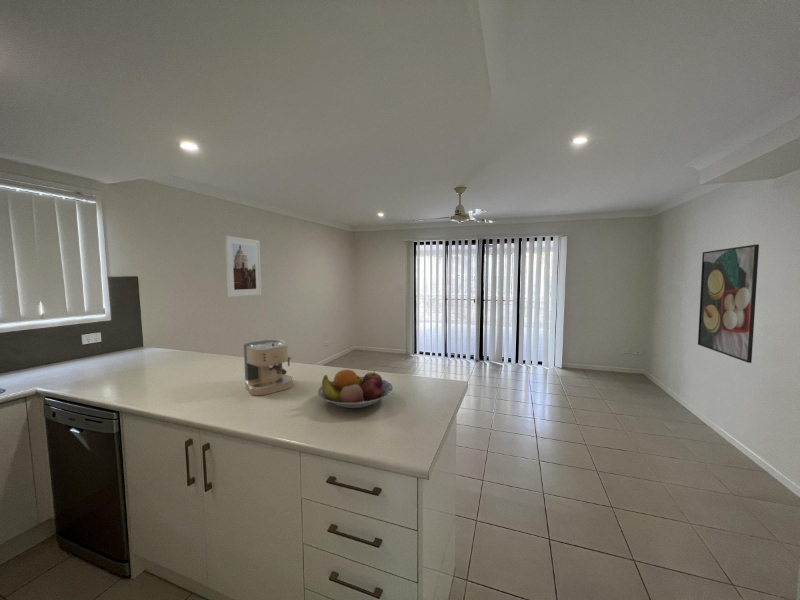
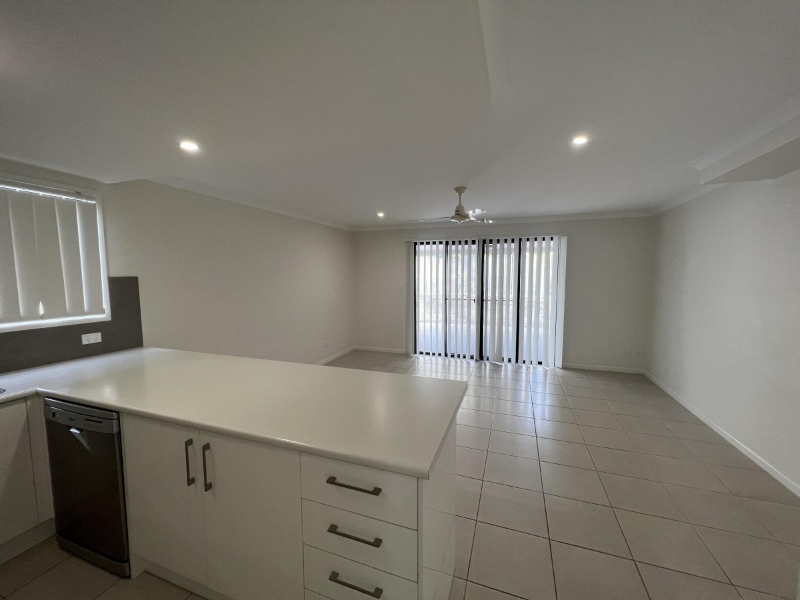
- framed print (244, 267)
- fruit bowl (356, 385)
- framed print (724, 301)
- coffee maker (269, 365)
